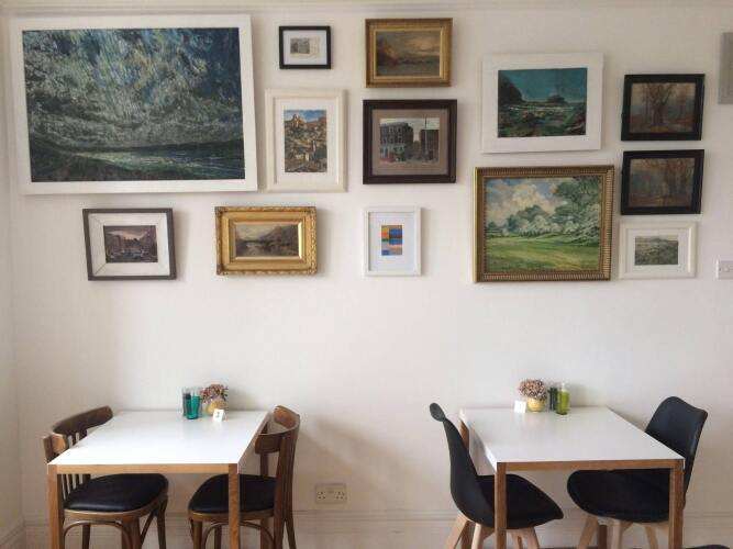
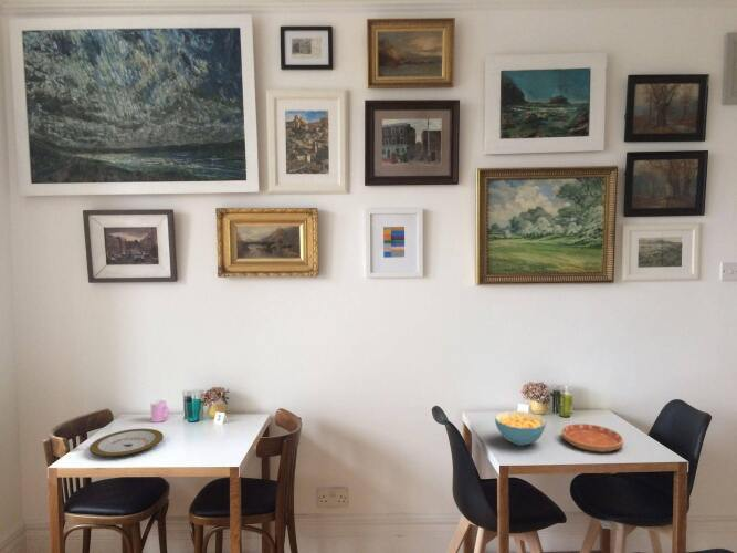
+ cup (161, 411)
+ saucer (591, 438)
+ plate (127, 444)
+ cereal bowl (519, 430)
